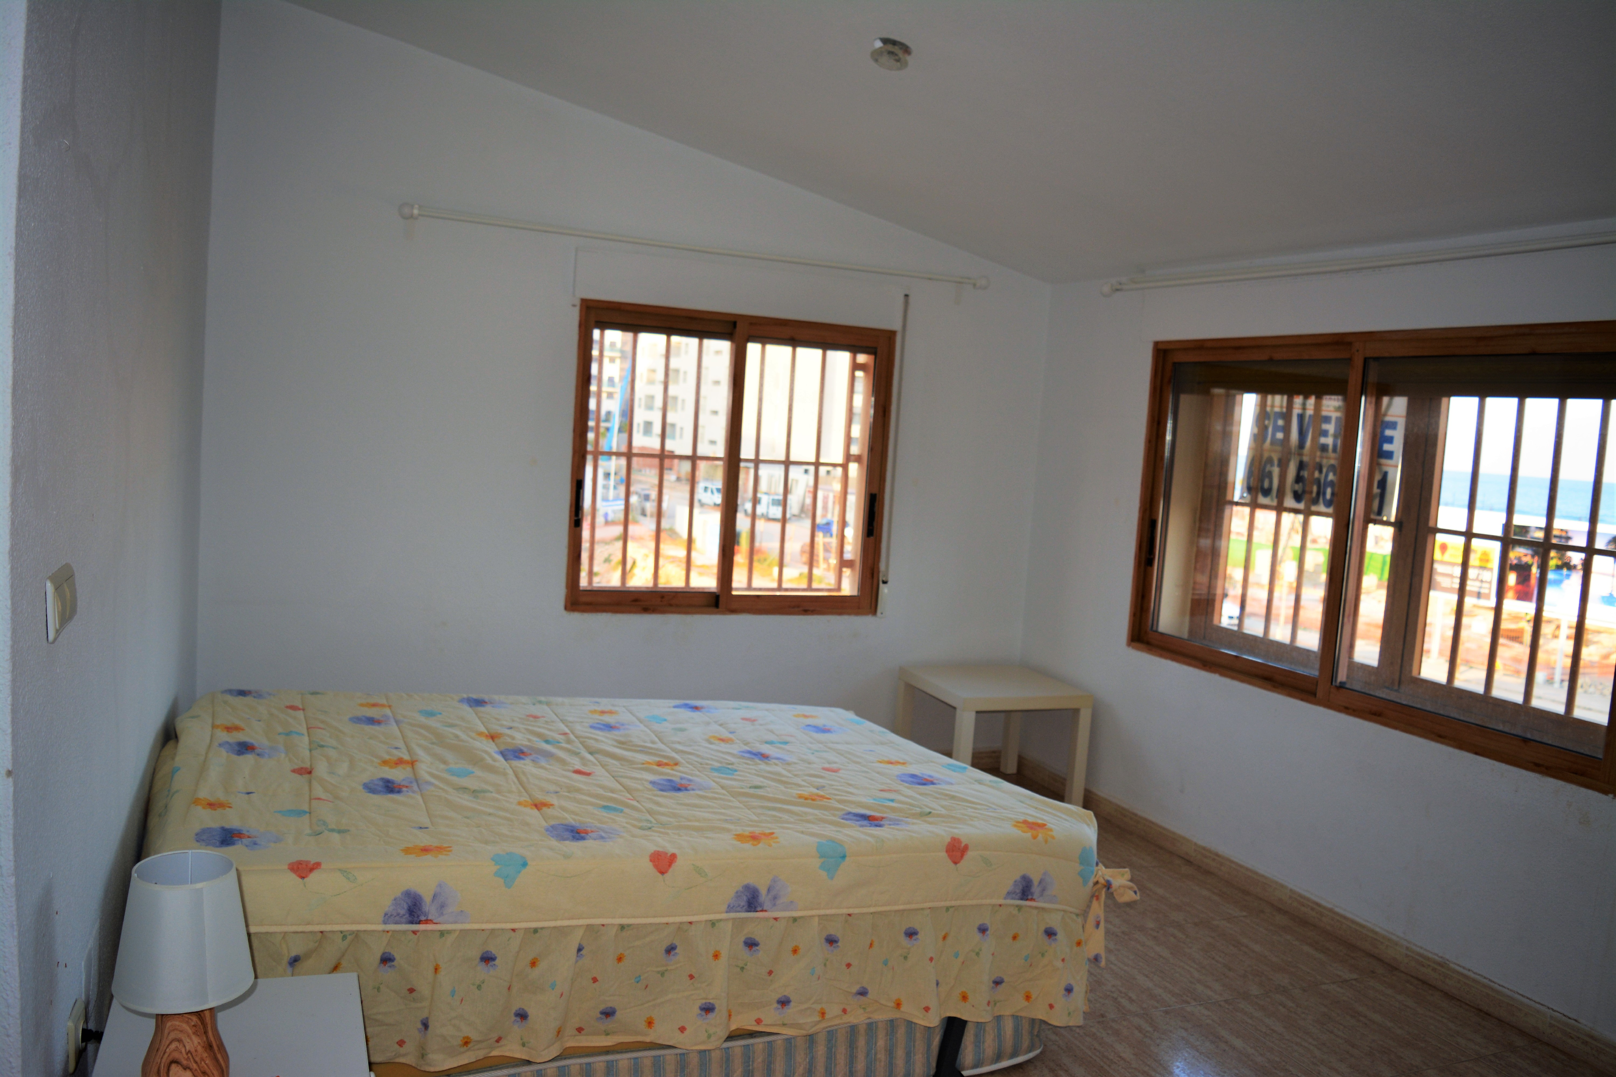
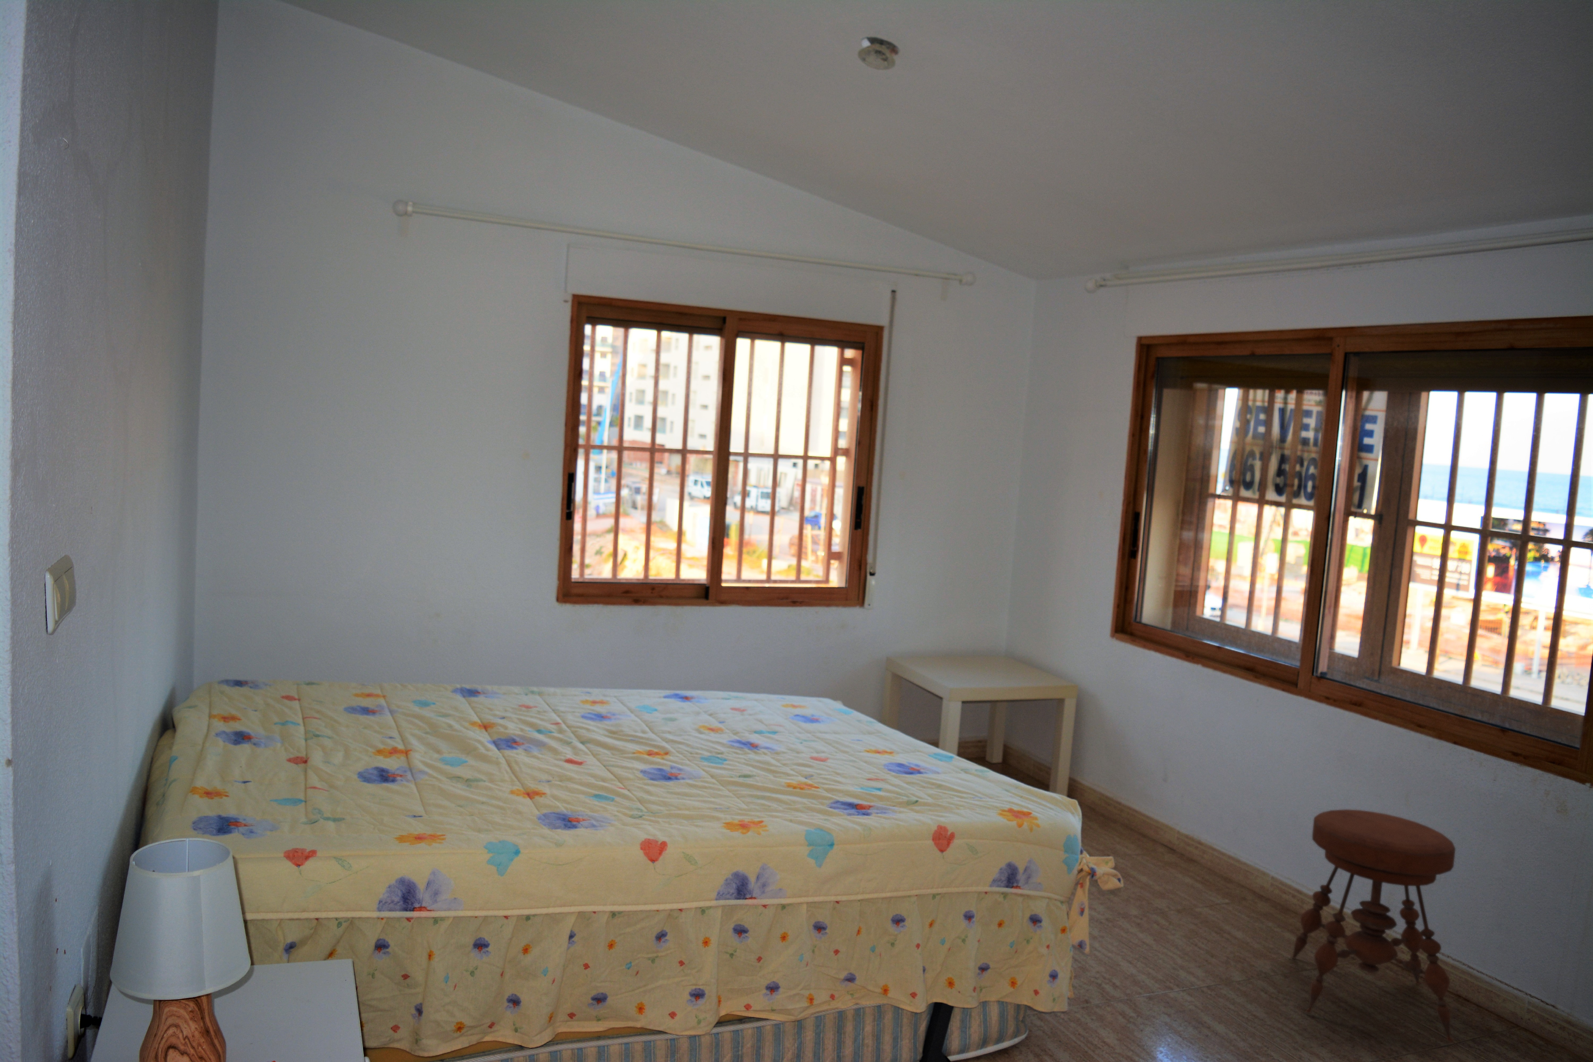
+ stool (1374, 910)
